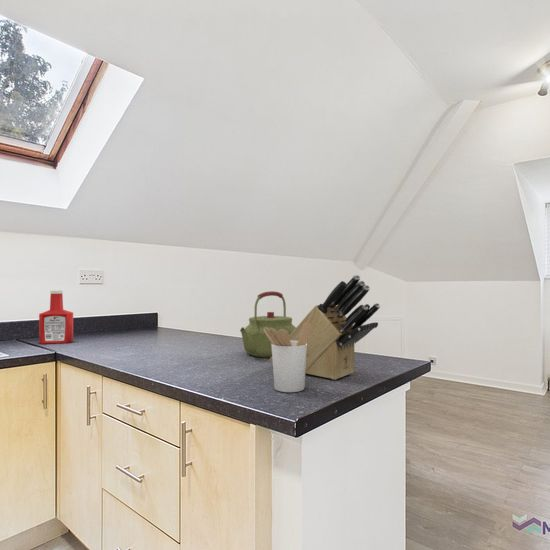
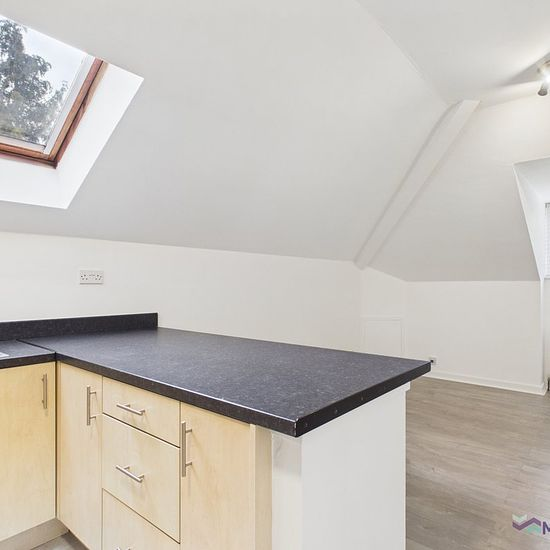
- soap bottle (56, 316)
- utensil holder (285, 356)
- knife block (322, 324)
- kettle (265, 323)
